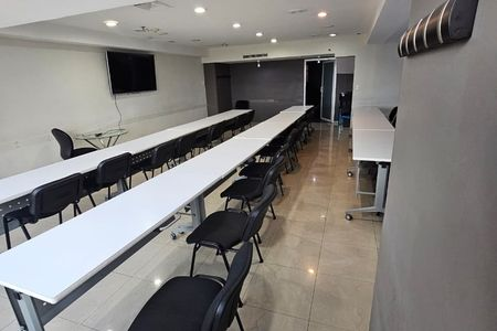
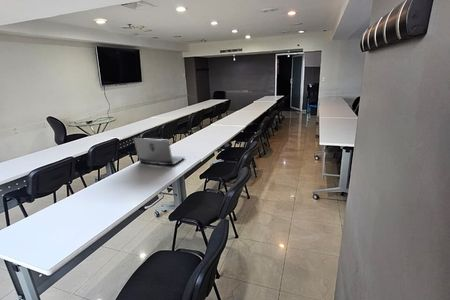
+ laptop (160, 148)
